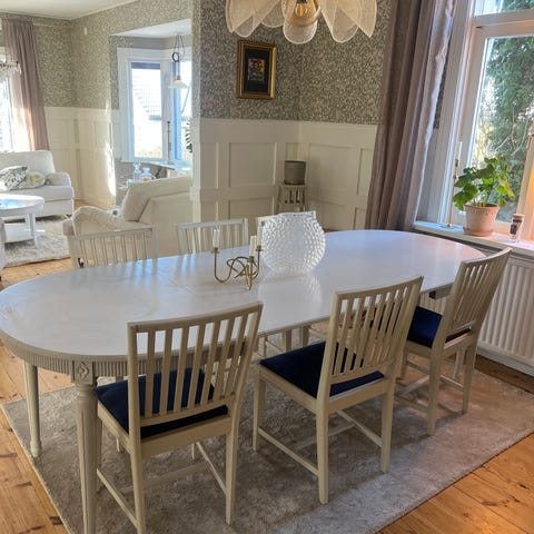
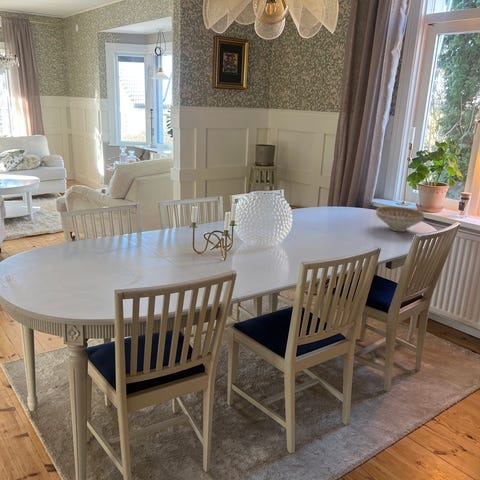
+ decorative bowl (398, 220)
